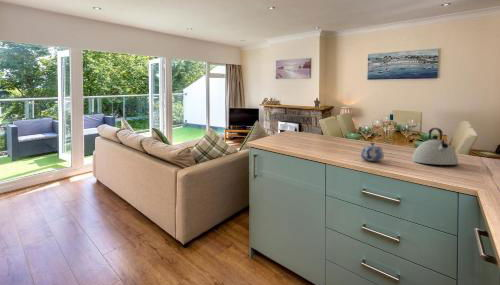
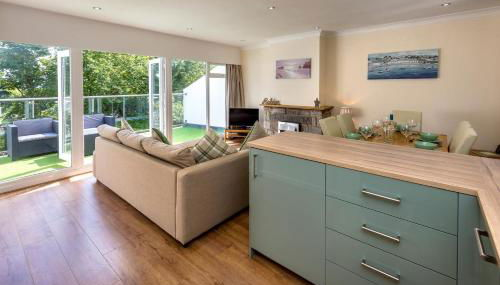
- teapot (372, 151)
- kettle (435, 145)
